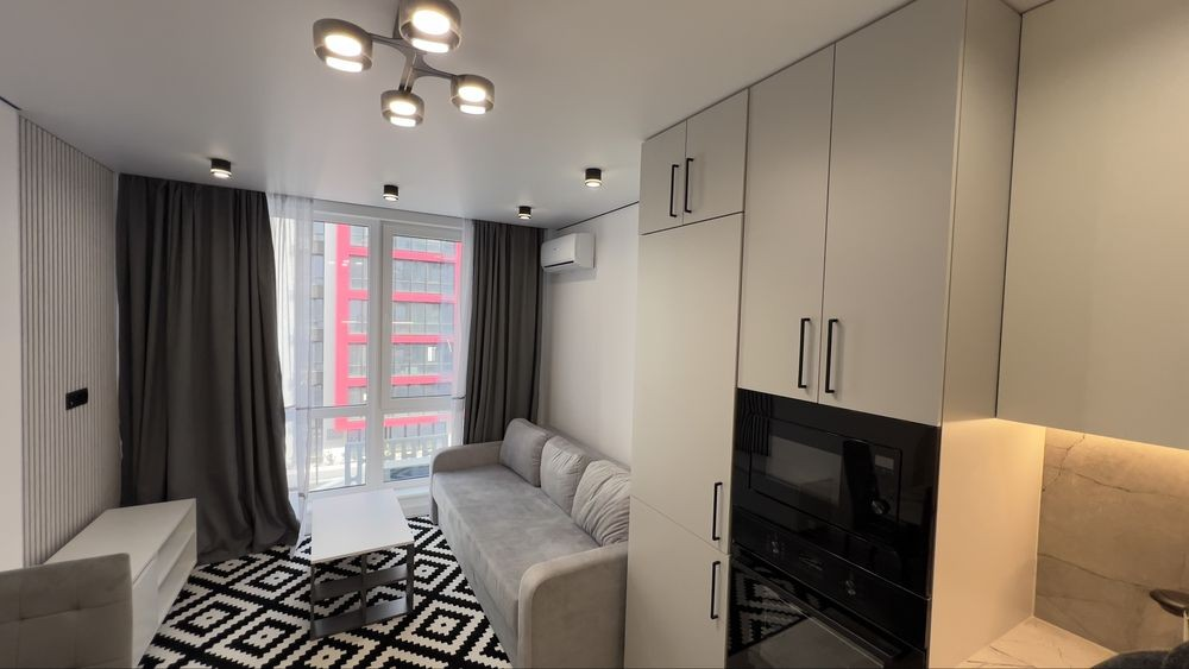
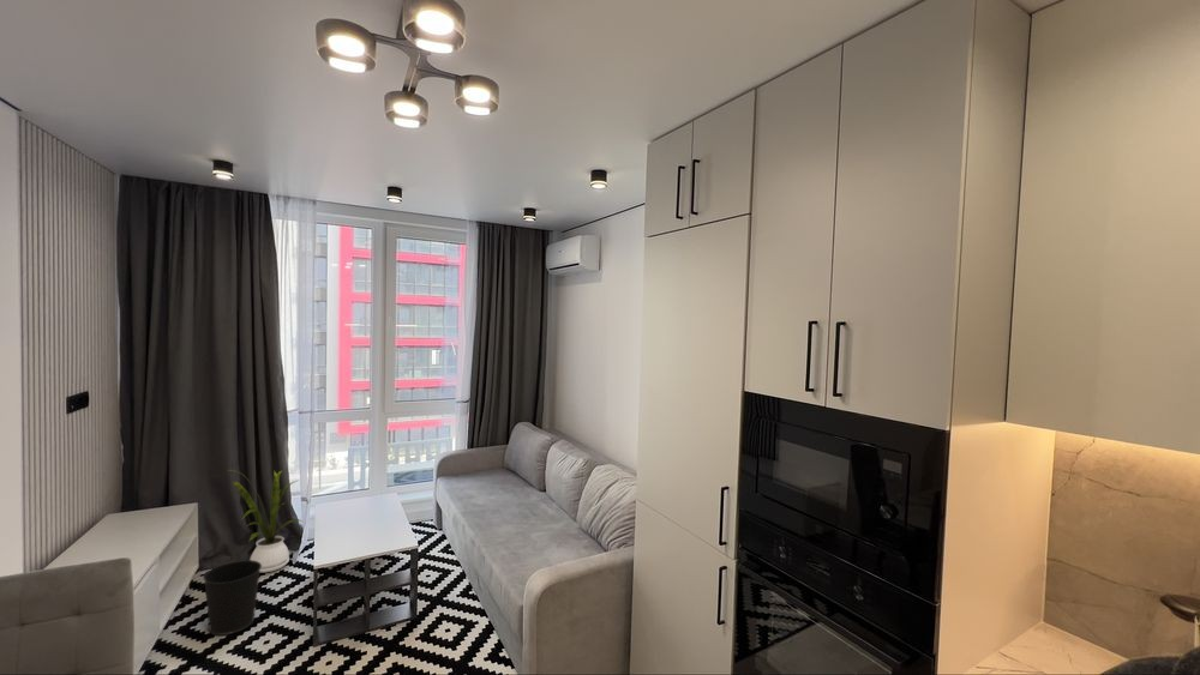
+ house plant (265, 516)
+ wastebasket (232, 597)
